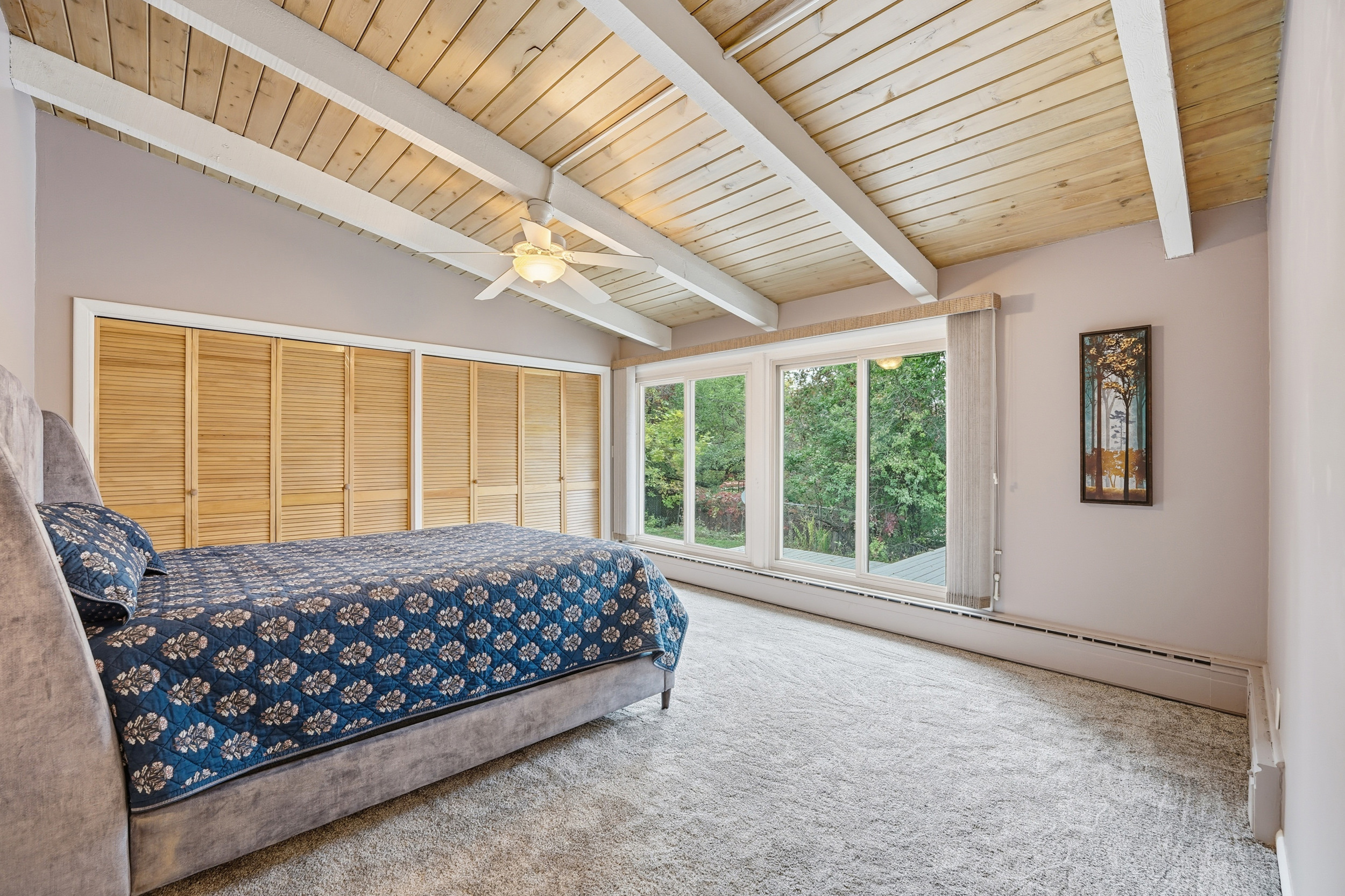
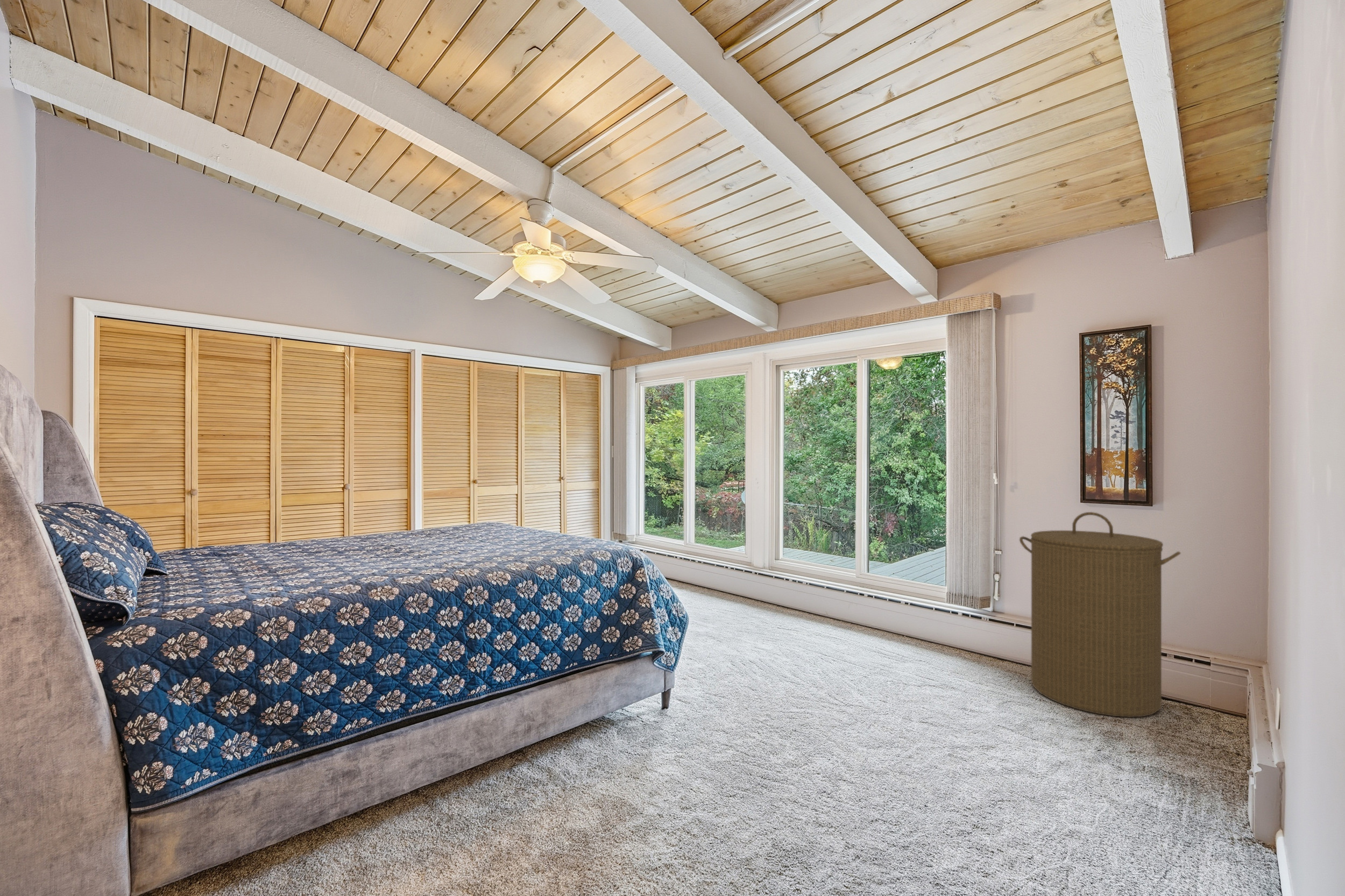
+ laundry hamper (1093, 603)
